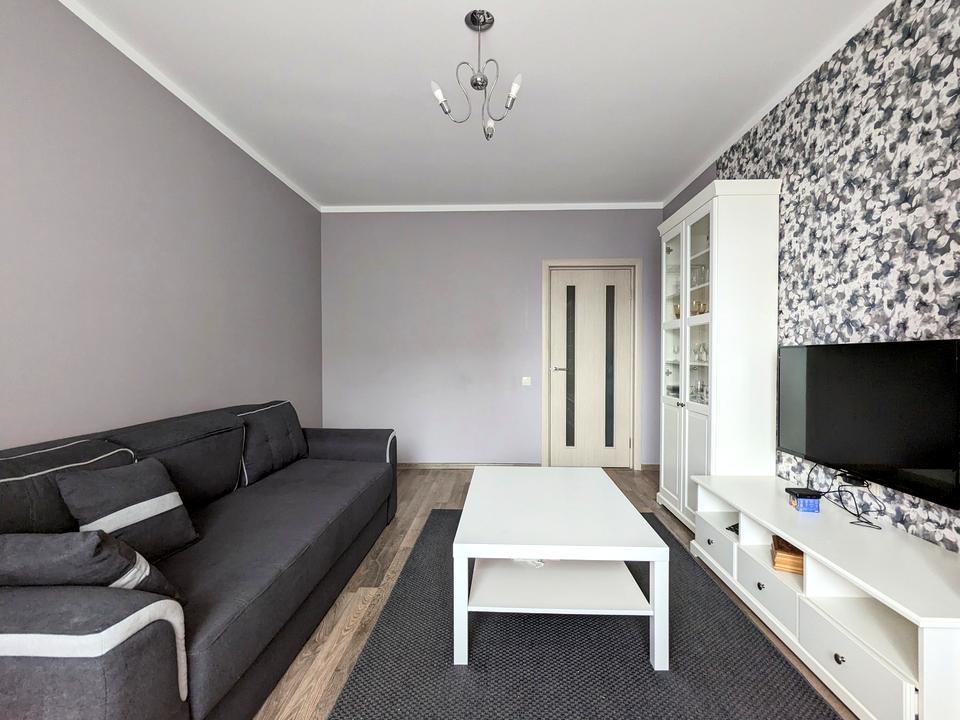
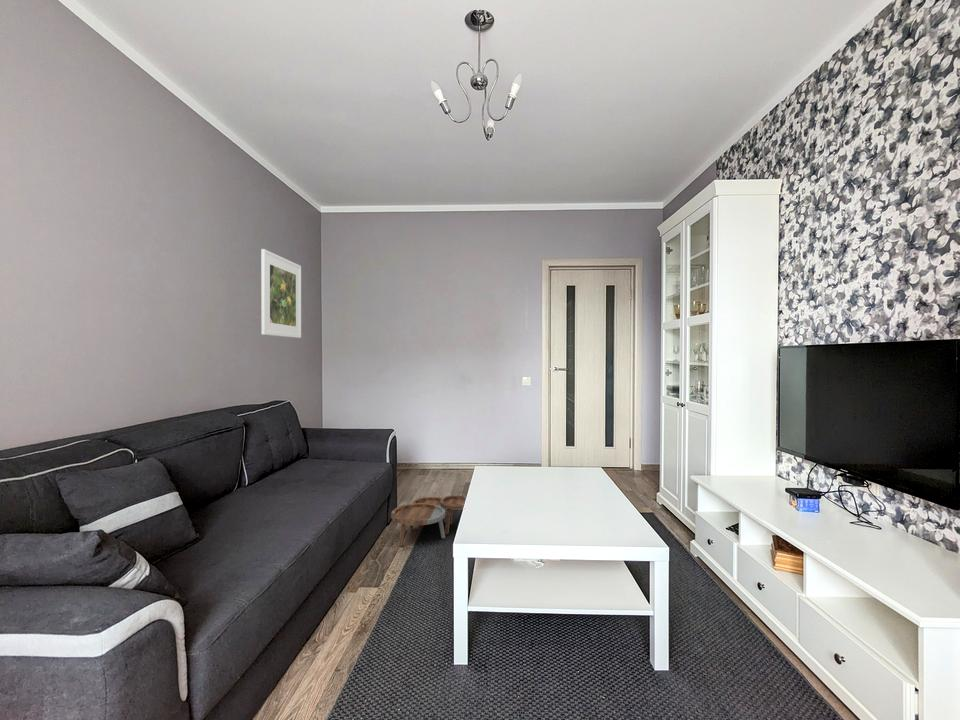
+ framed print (282, 297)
+ nesting tables (434, 516)
